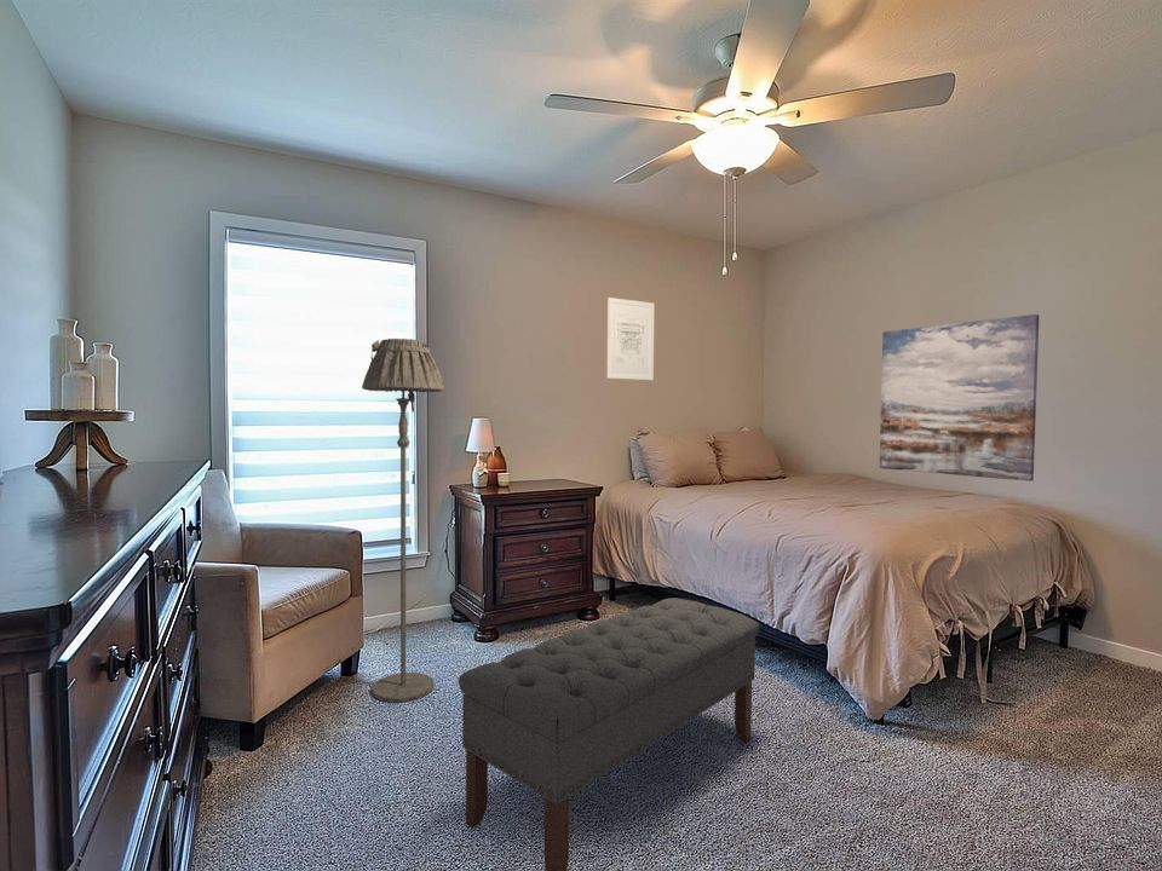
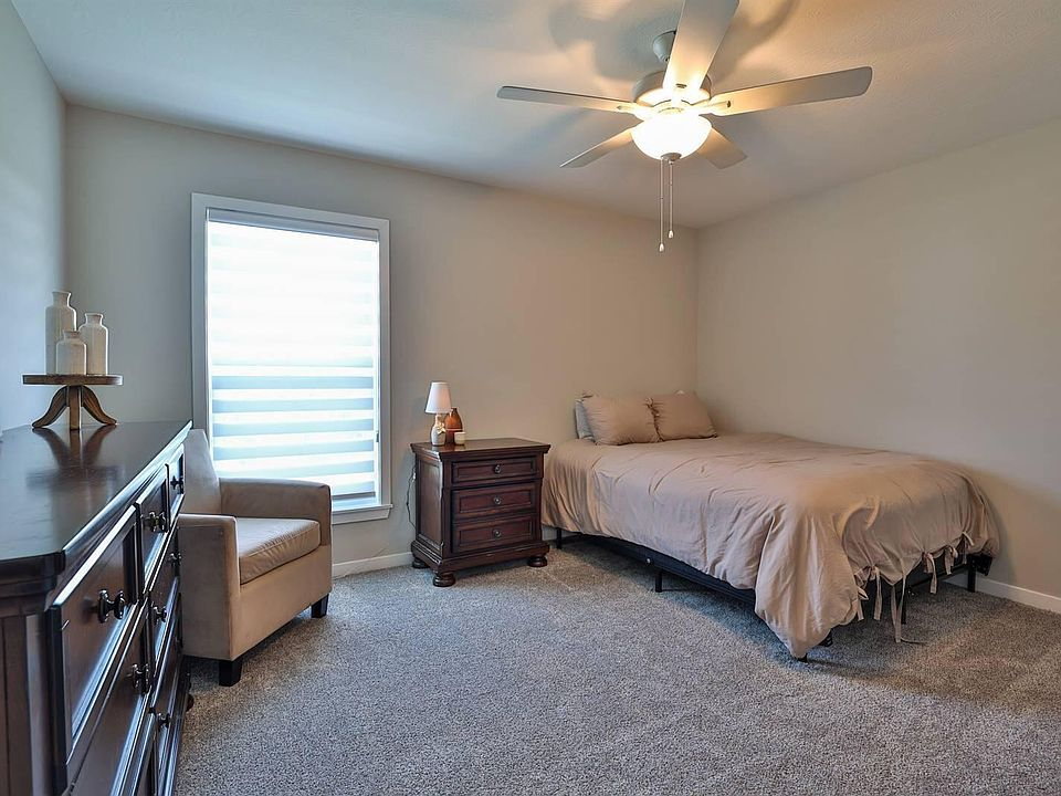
- wall art (631, 339)
- bench (626, 706)
- floor lamp (403, 515)
- wall art (950, 399)
